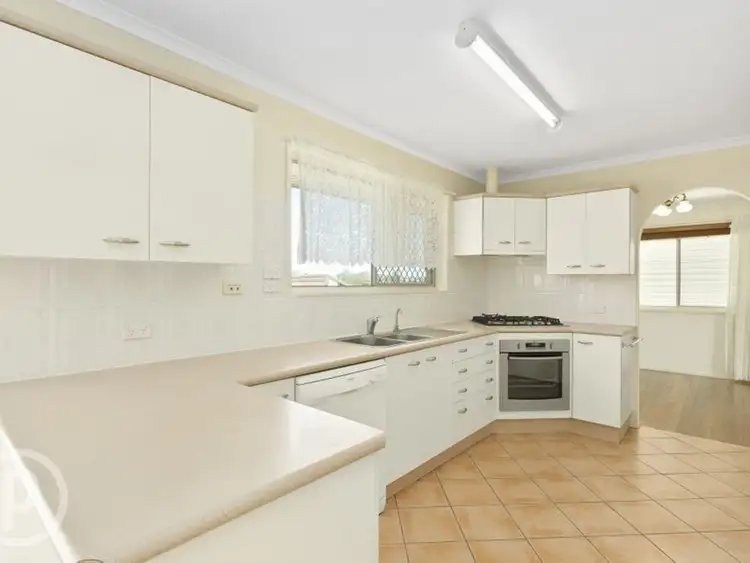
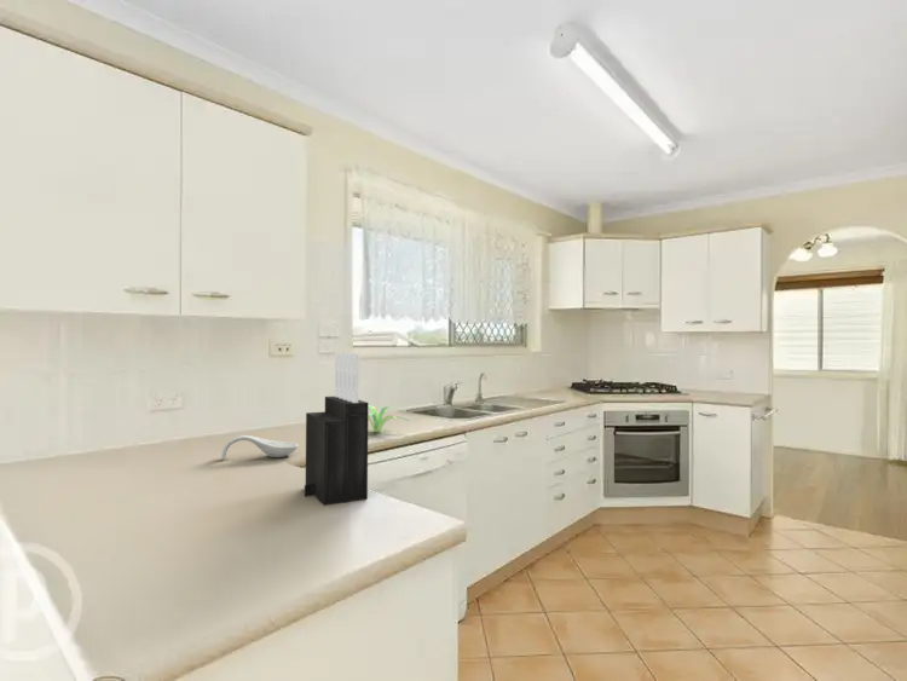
+ knife block (331, 423)
+ plant (377, 417)
+ spoon rest (260, 445)
